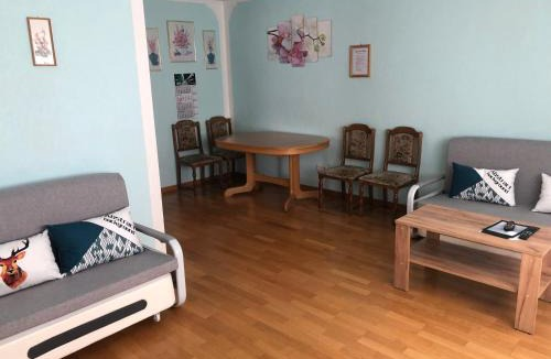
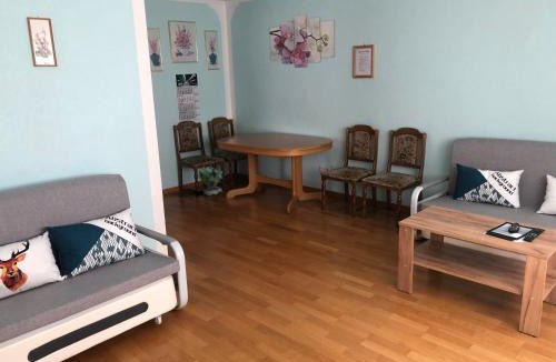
+ potted plant (209, 179)
